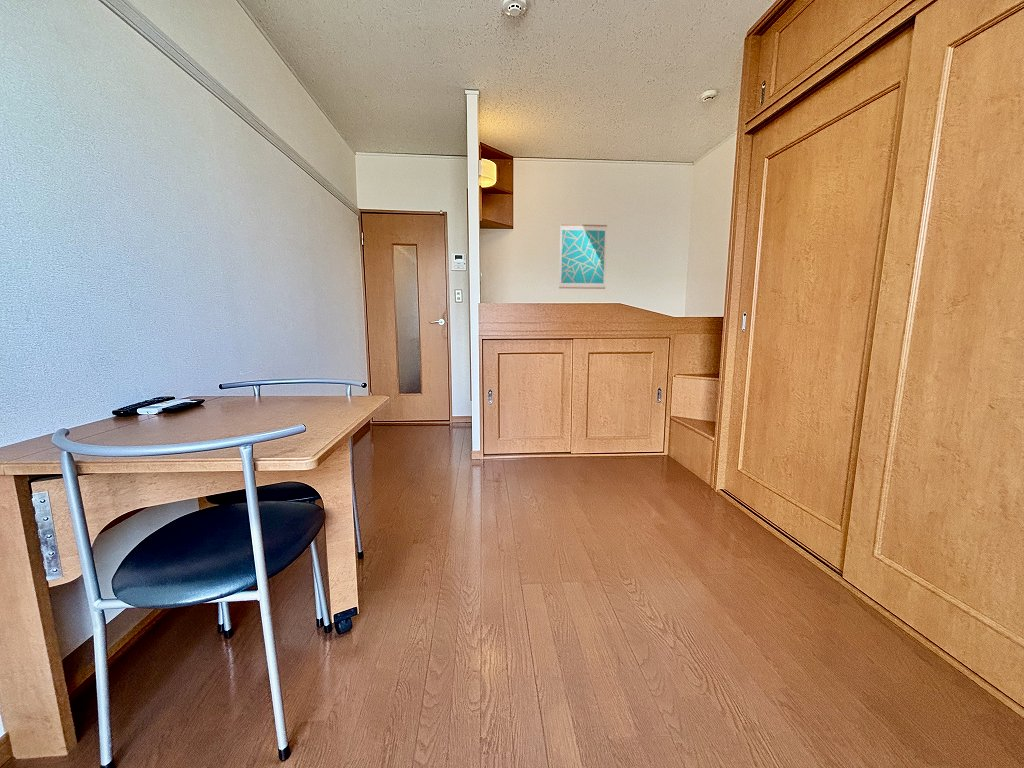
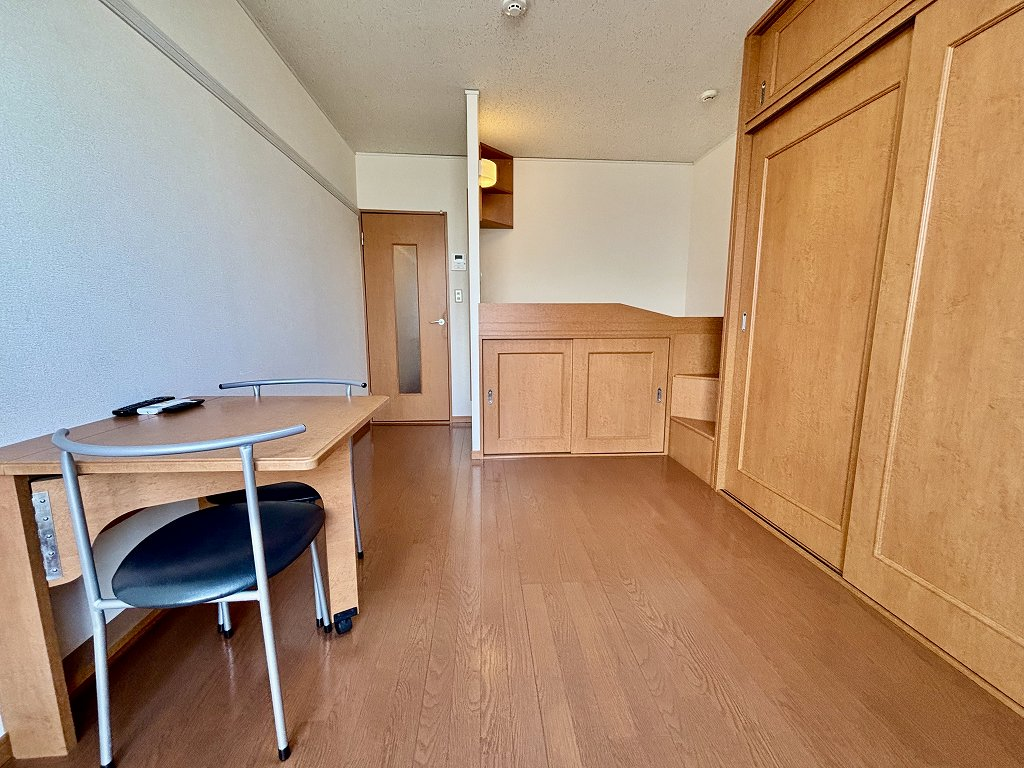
- wall art (583, 256)
